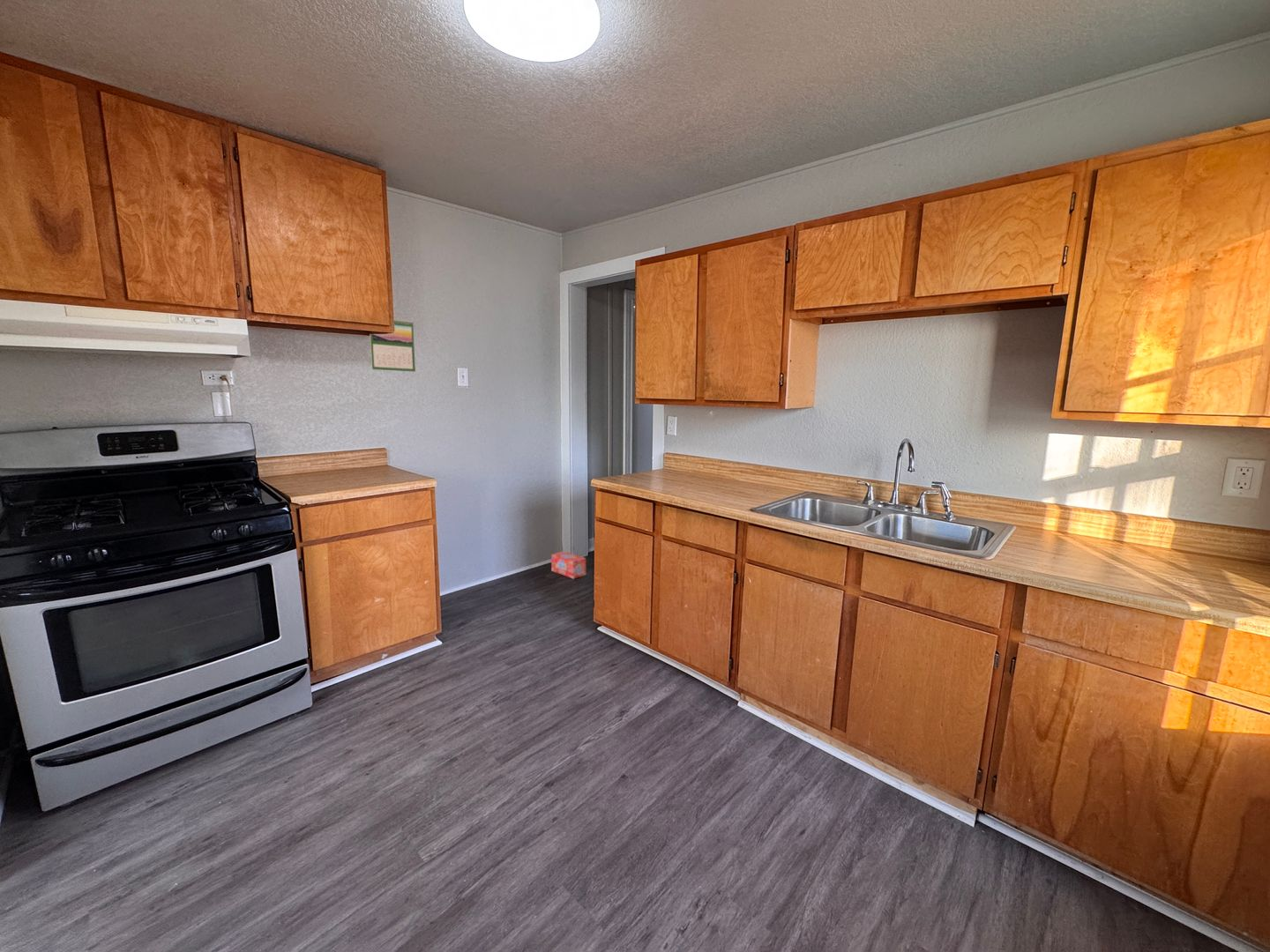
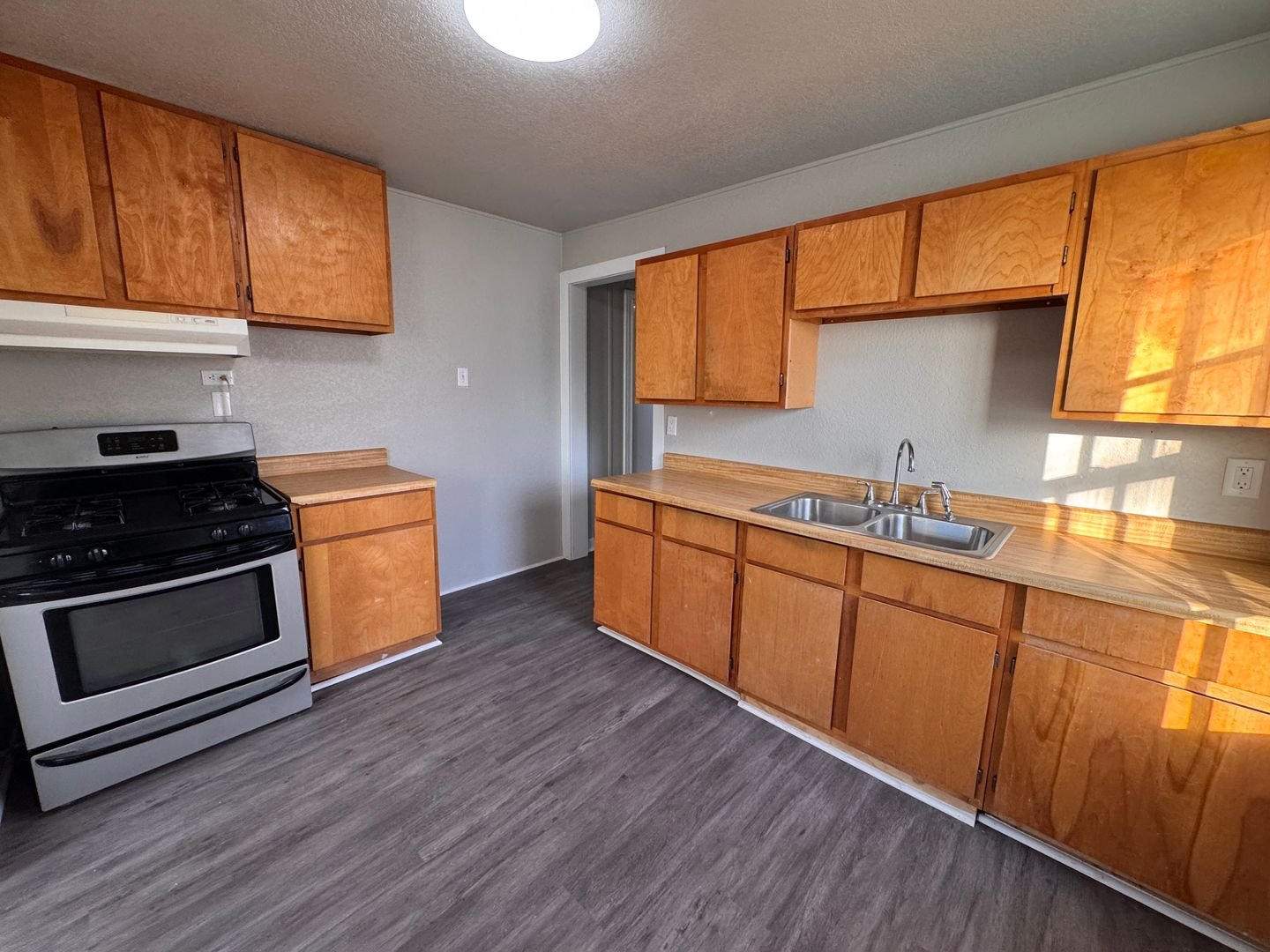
- box (568, 564)
- calendar (392, 344)
